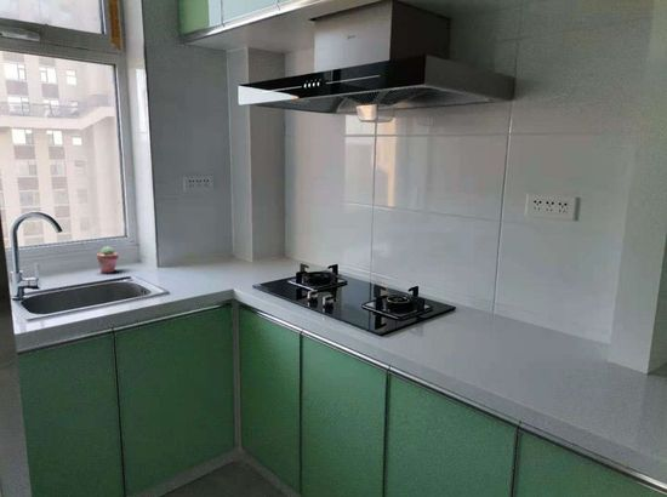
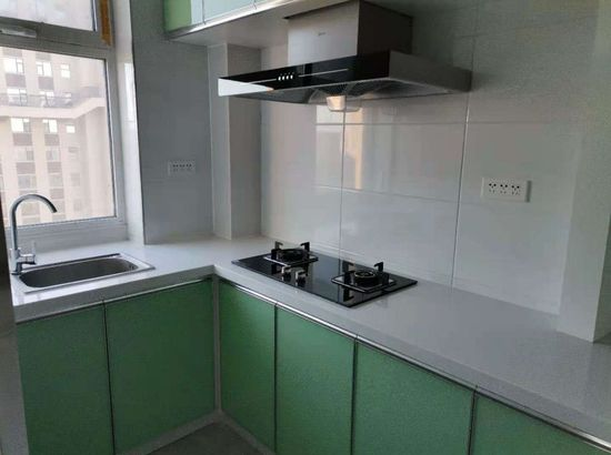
- potted succulent (107, 258)
